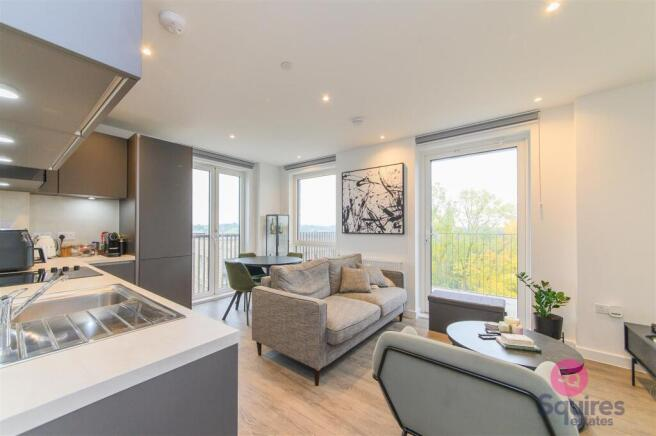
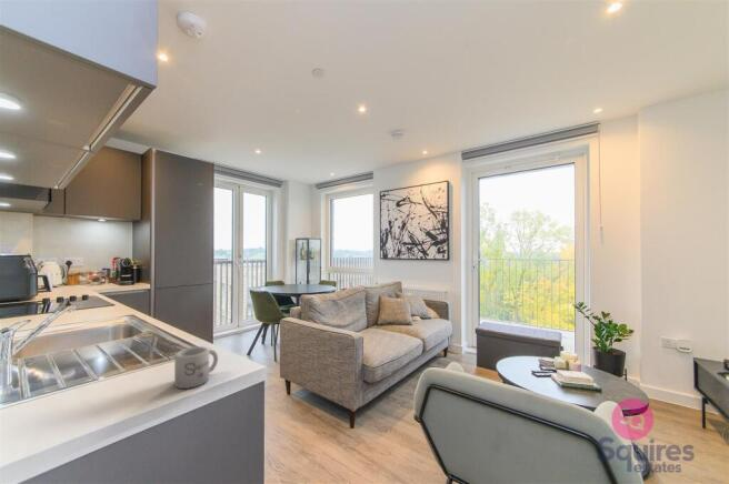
+ mug (198, 364)
